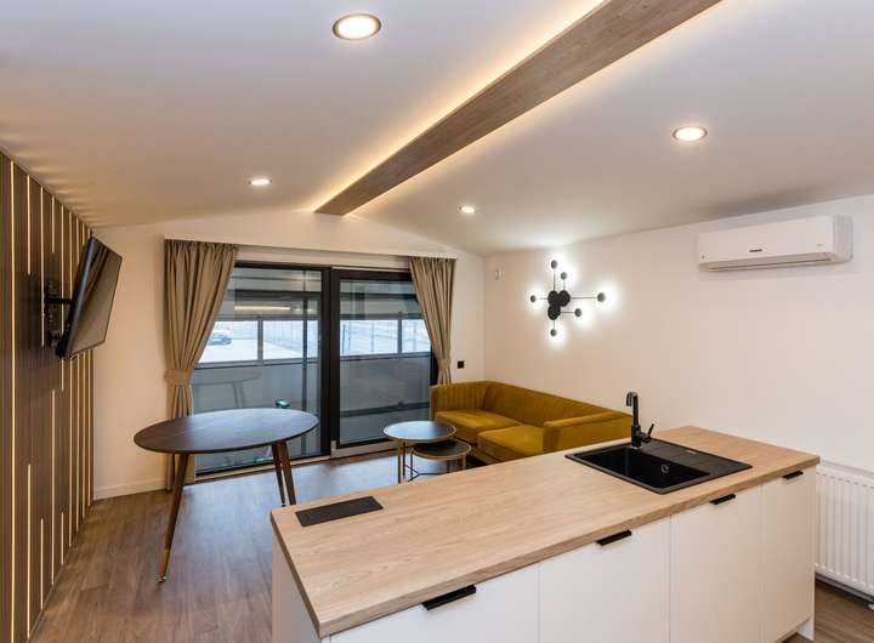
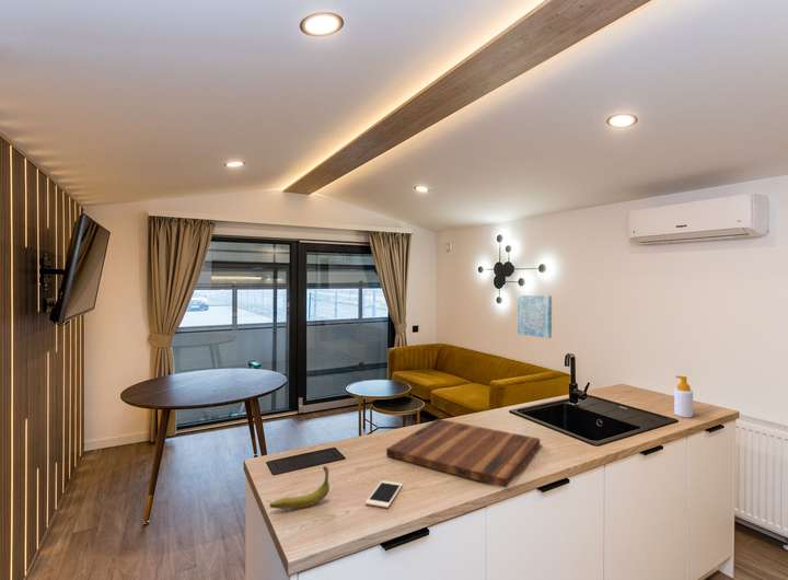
+ cutting board (465, 446)
+ cell phone (384, 492)
+ banana (301, 496)
+ wall art (534, 315)
+ soap bottle (683, 395)
